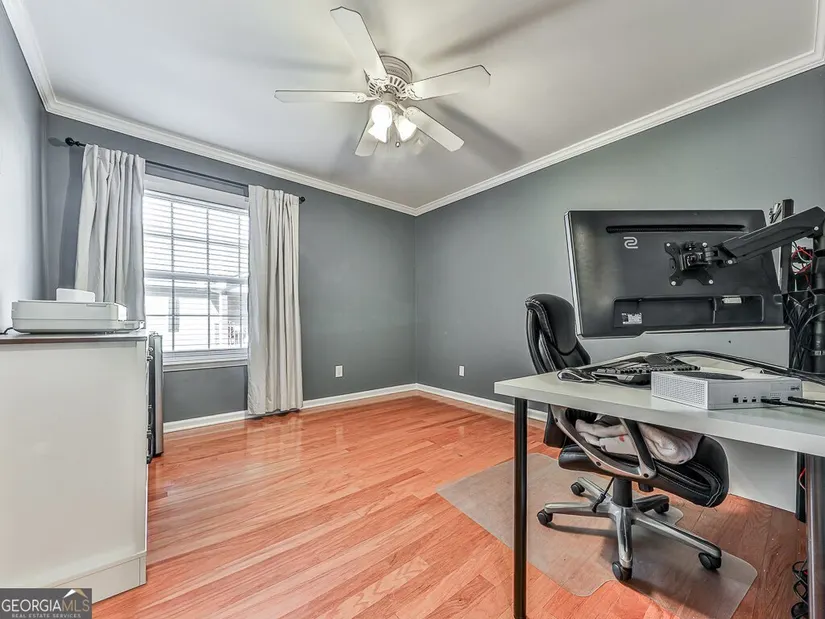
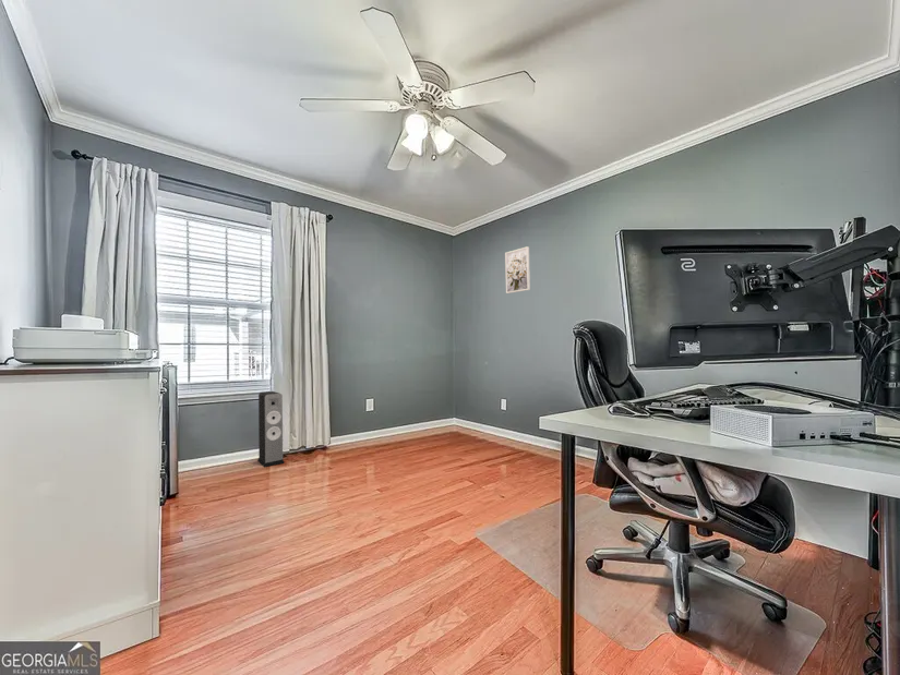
+ speaker (269, 426)
+ wall art (517, 270)
